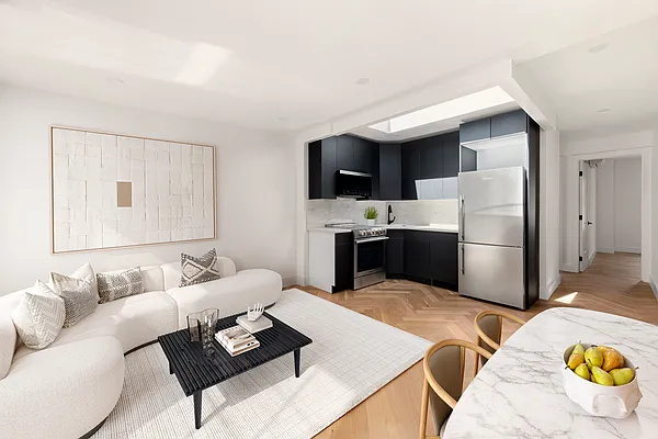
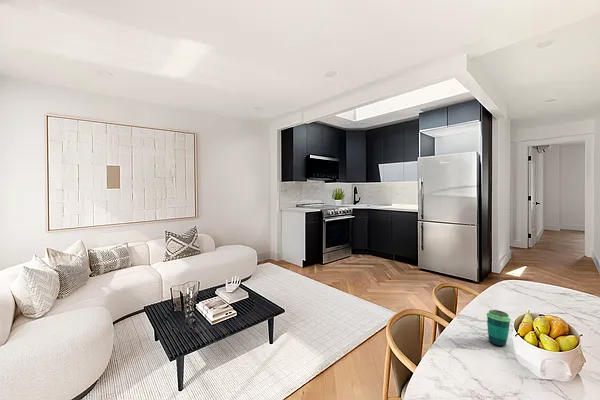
+ cup (498, 327)
